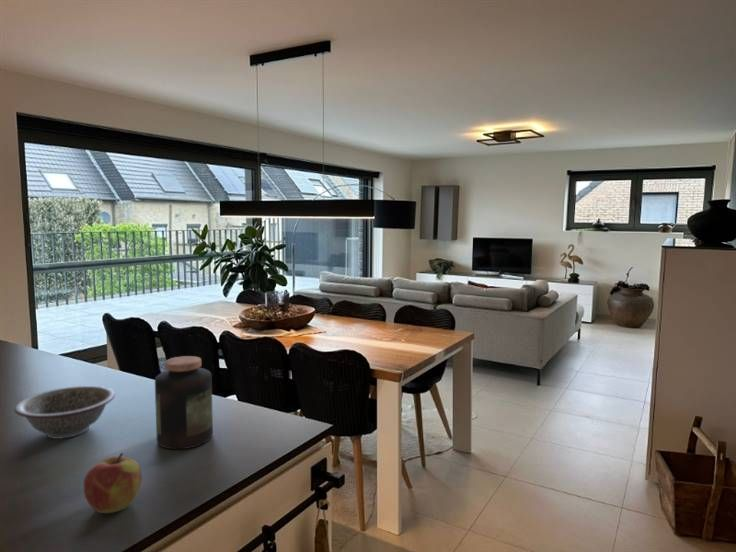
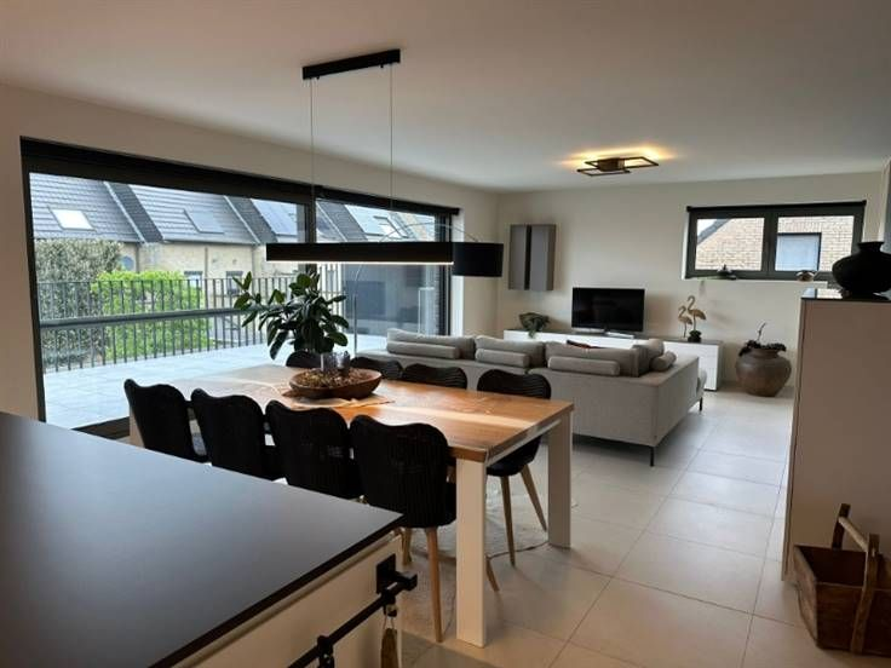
- jar (184, 399)
- decorative bowl (67, 415)
- apple (113, 481)
